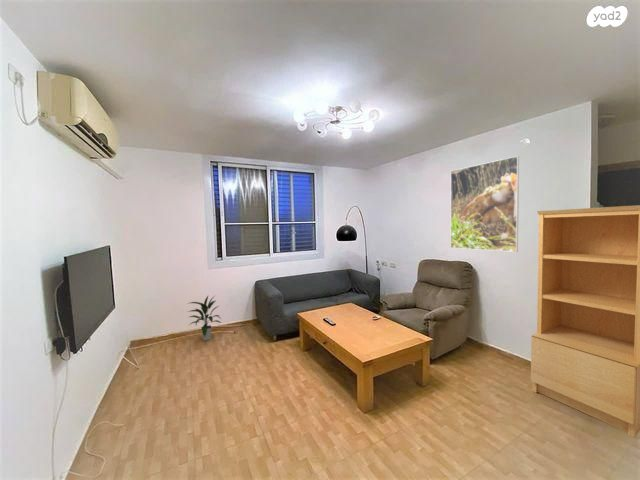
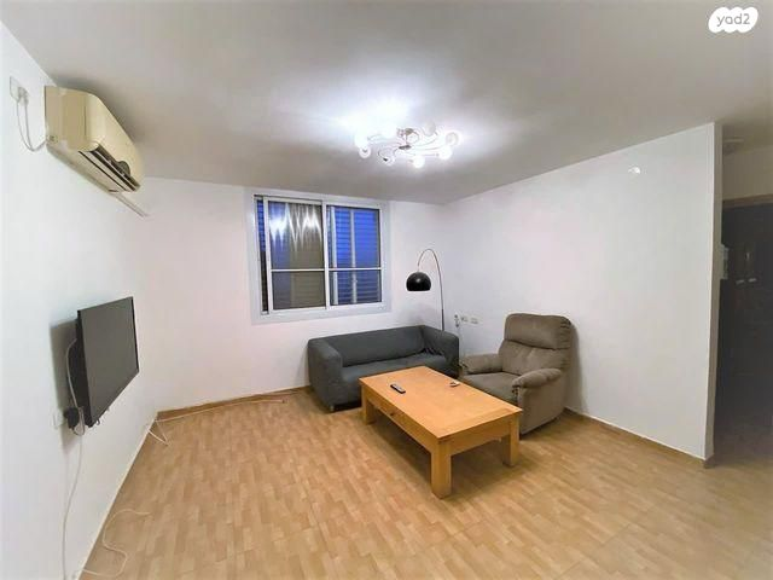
- indoor plant (205, 317)
- bookcase (590, 306)
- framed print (480, 207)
